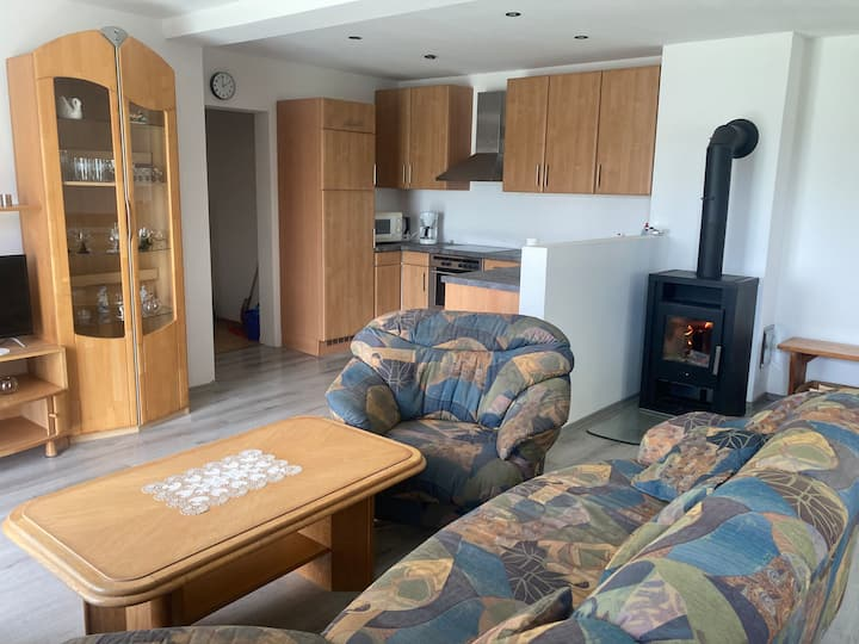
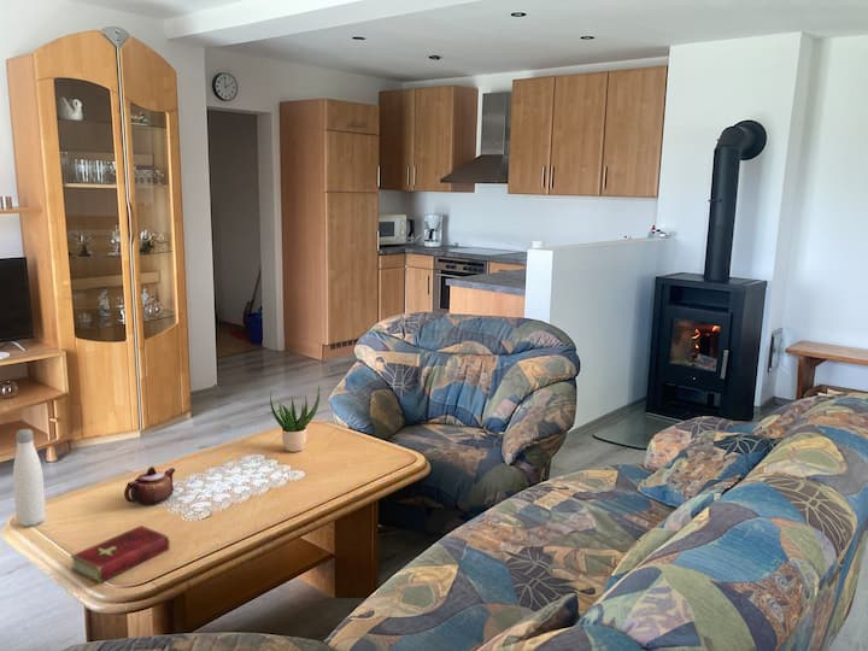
+ teapot (149, 482)
+ potted plant (295, 417)
+ water bottle (28, 476)
+ hardcover book (122, 552)
